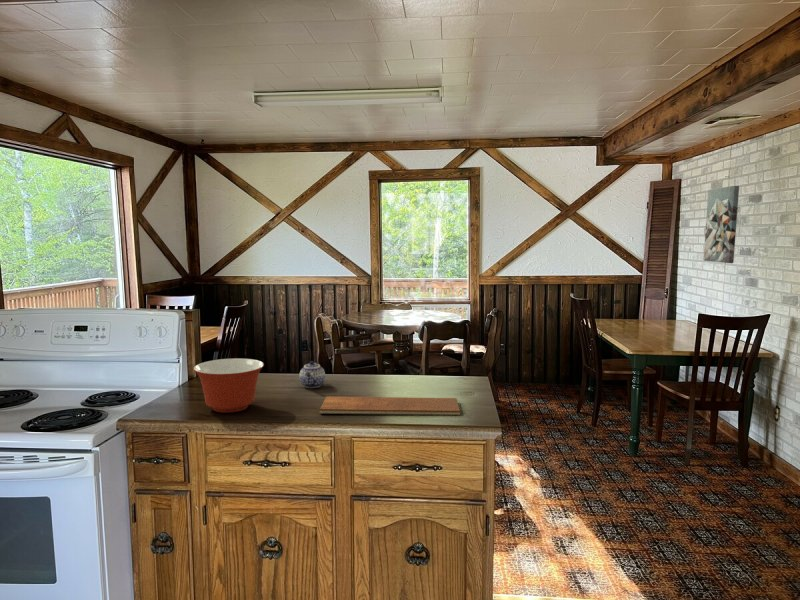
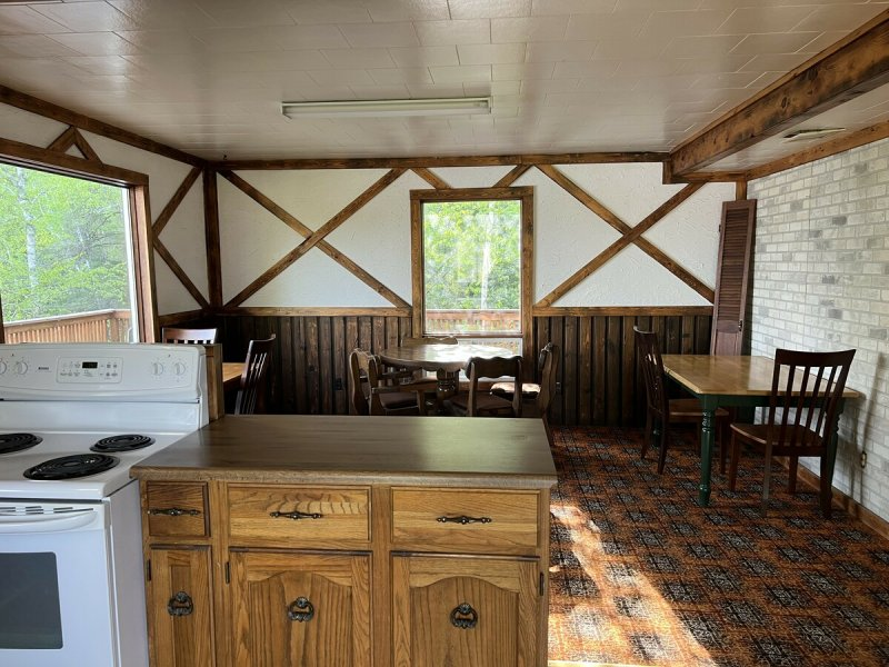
- wall art (720, 225)
- teapot (312, 373)
- mixing bowl (229, 386)
- chopping board (390, 405)
